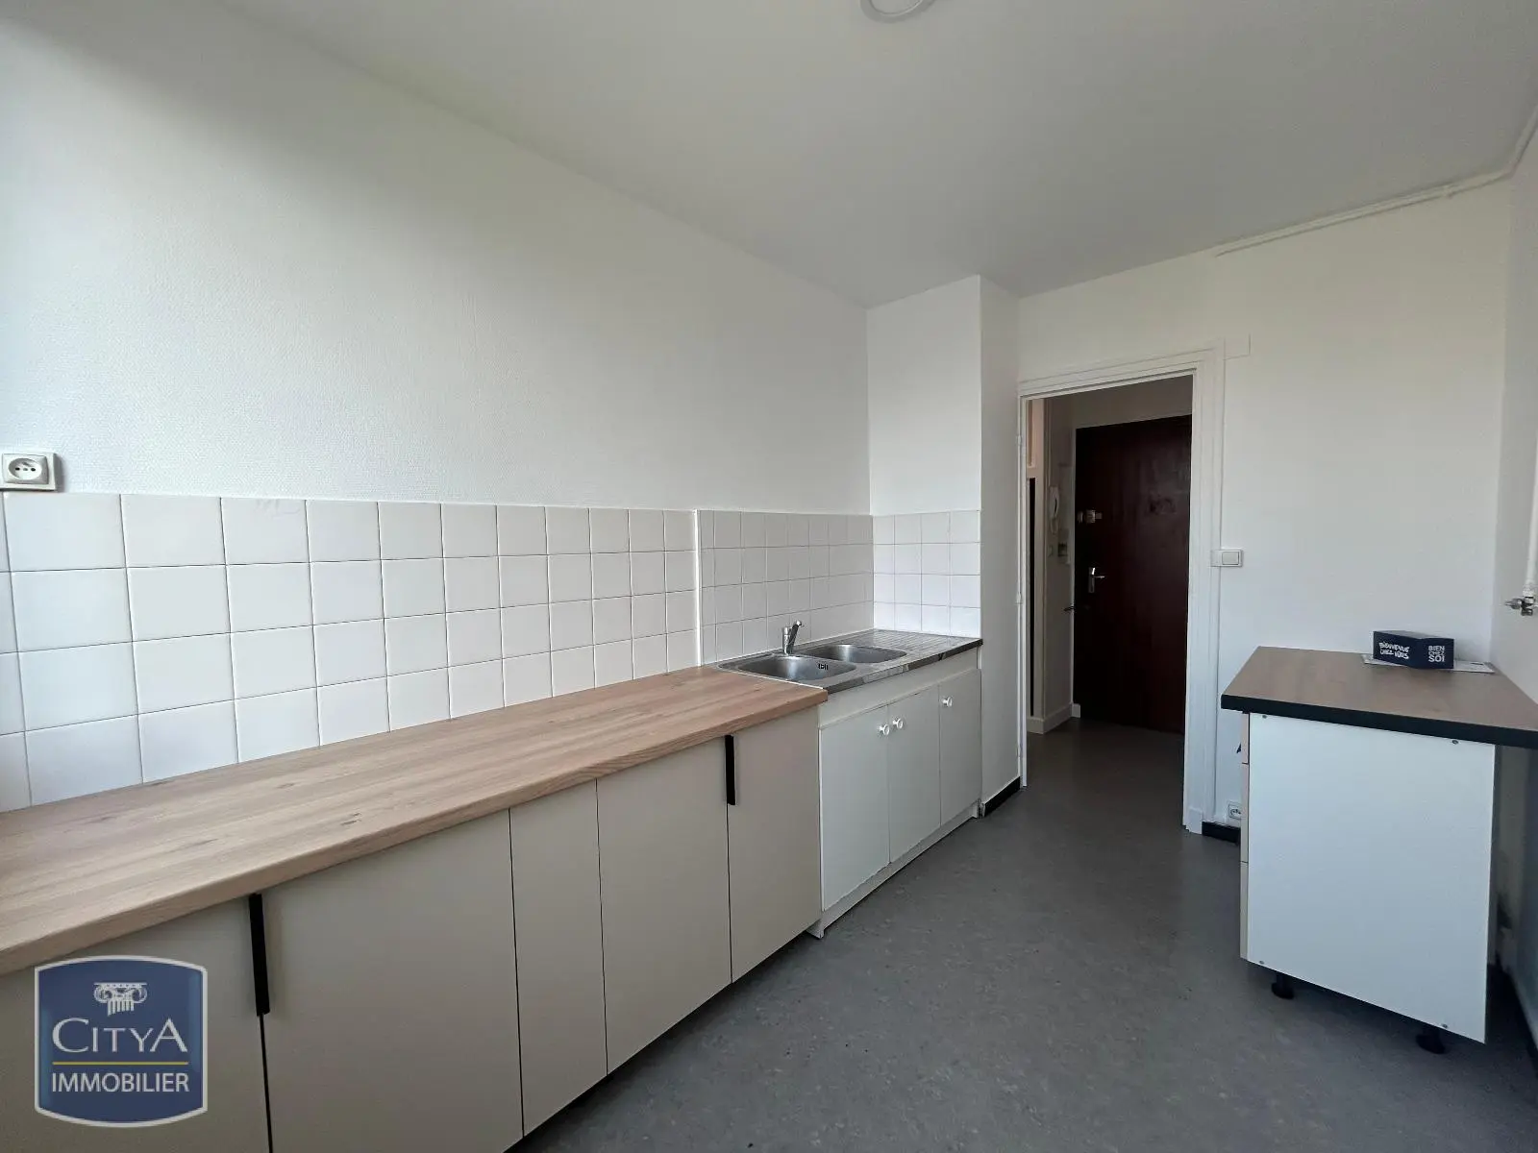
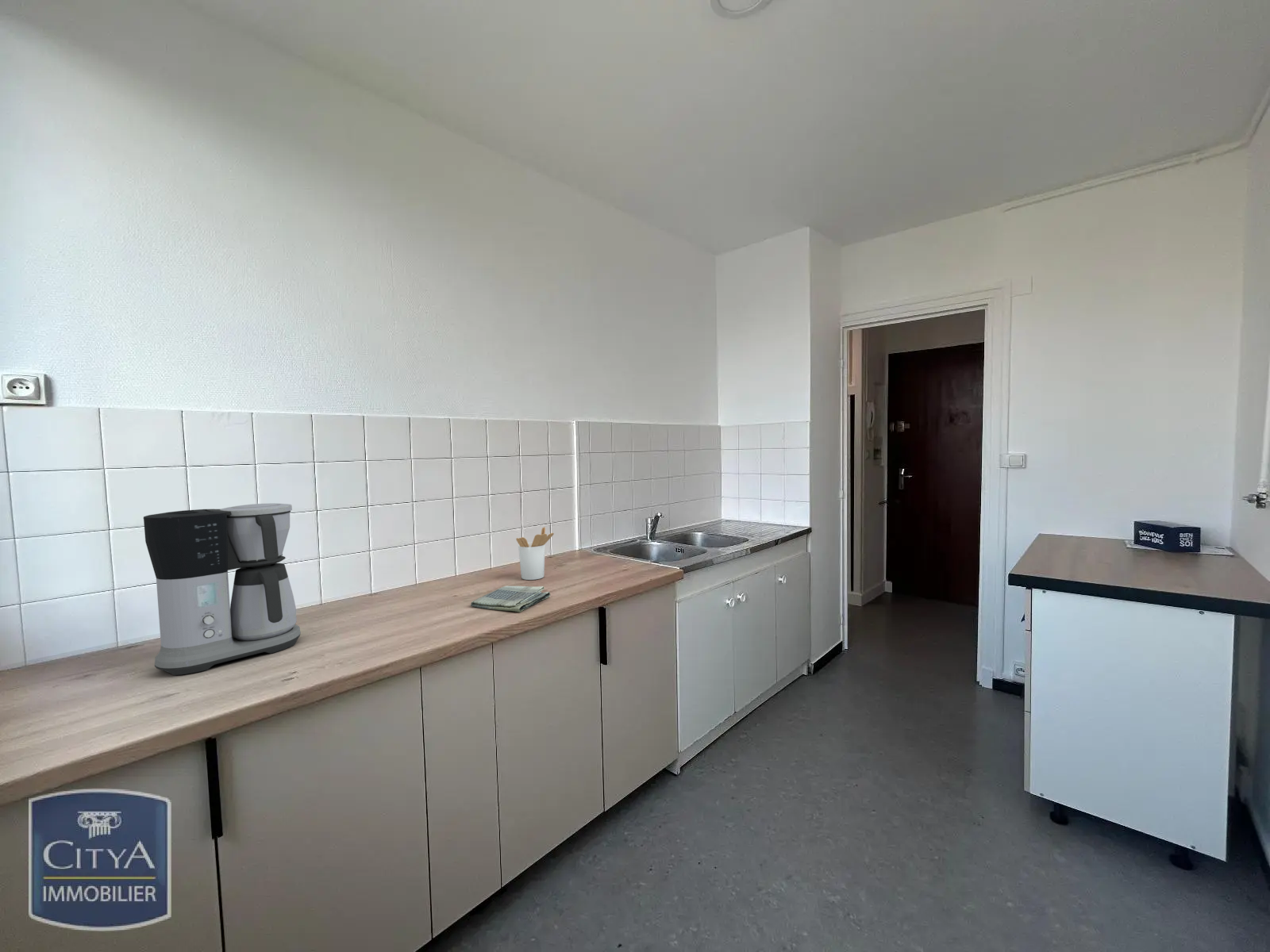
+ dish towel (512, 597)
+ utensil holder (536, 554)
+ coffee maker (228, 582)
